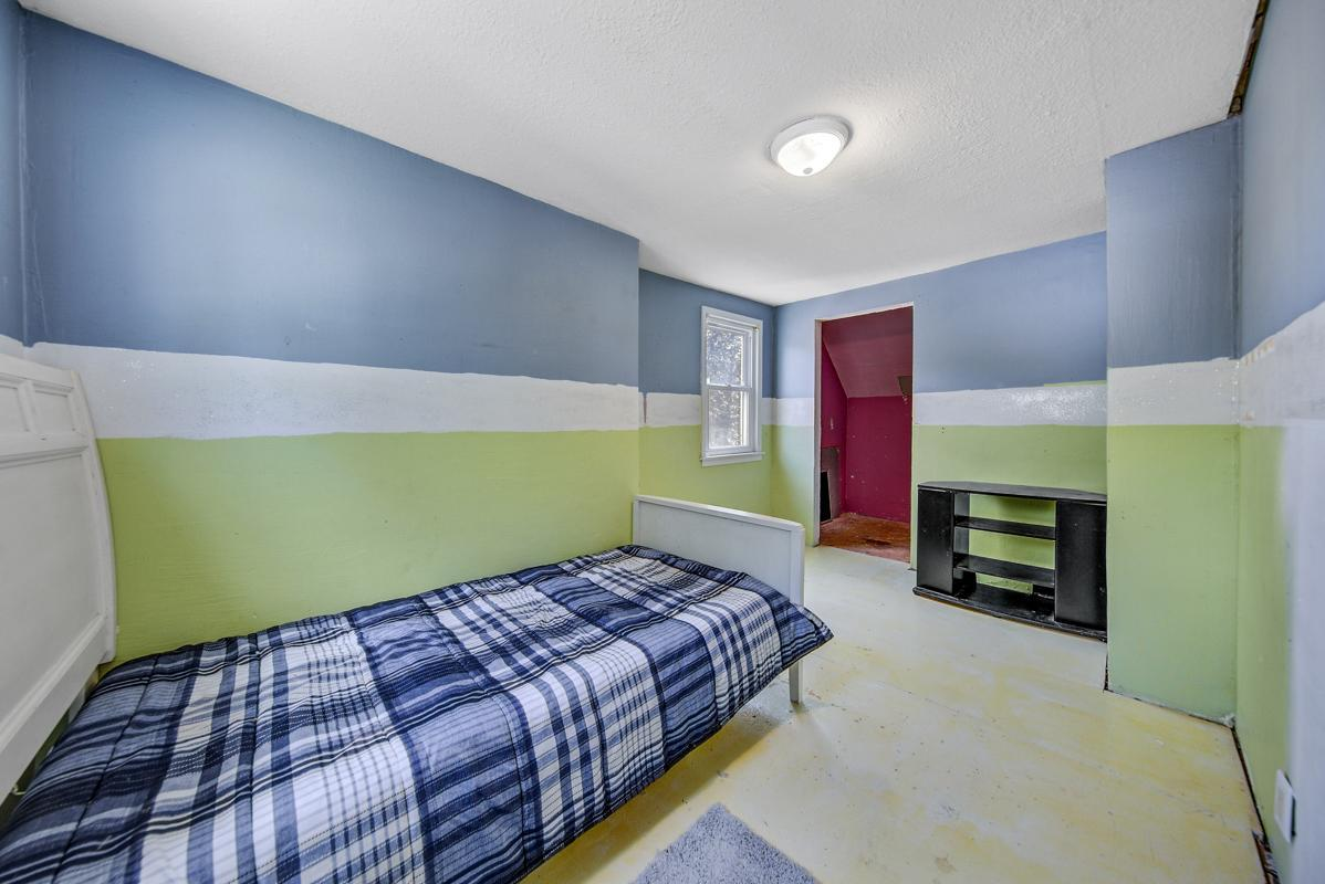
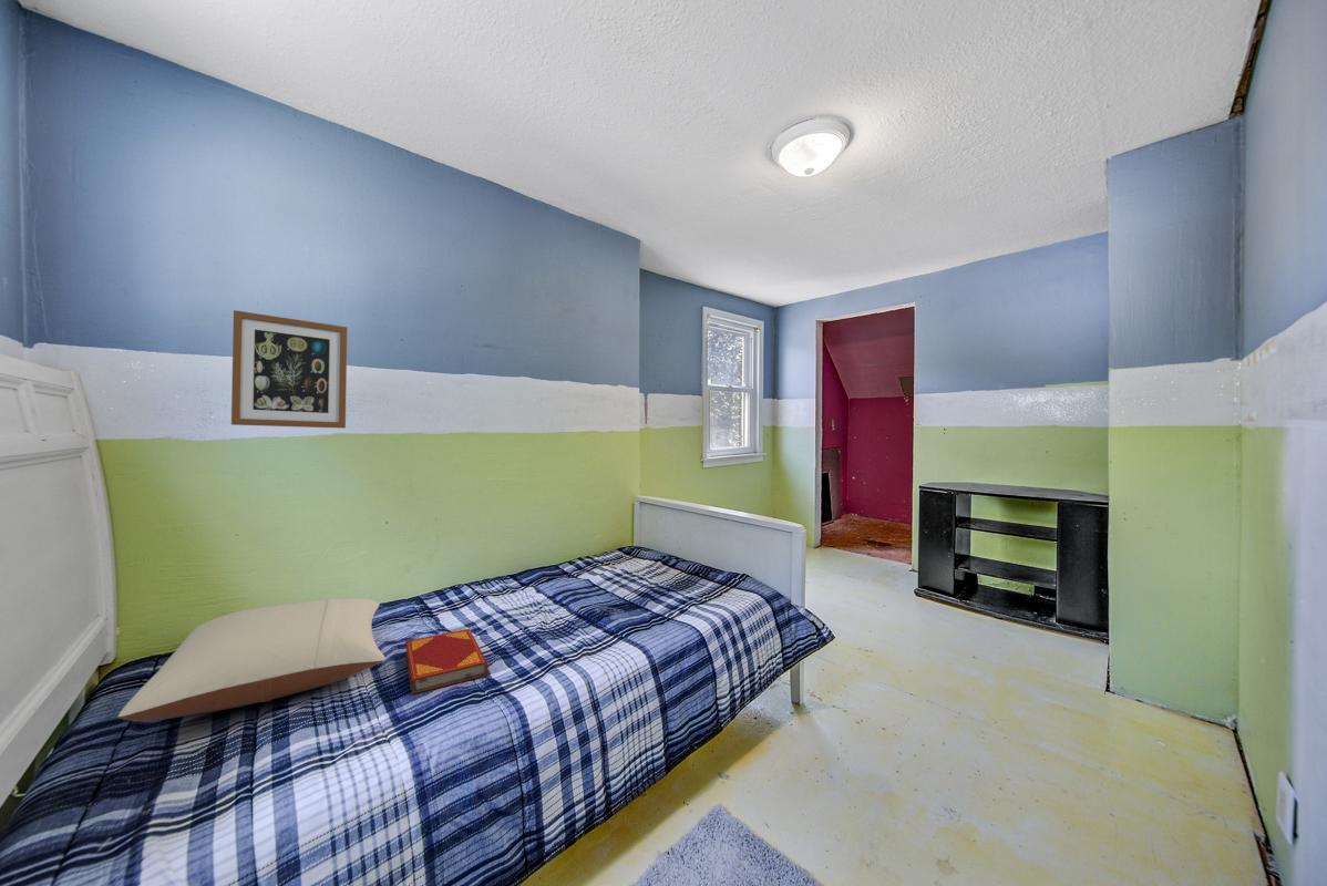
+ wall art (292, 372)
+ hardback book (444, 657)
+ pillow (282, 648)
